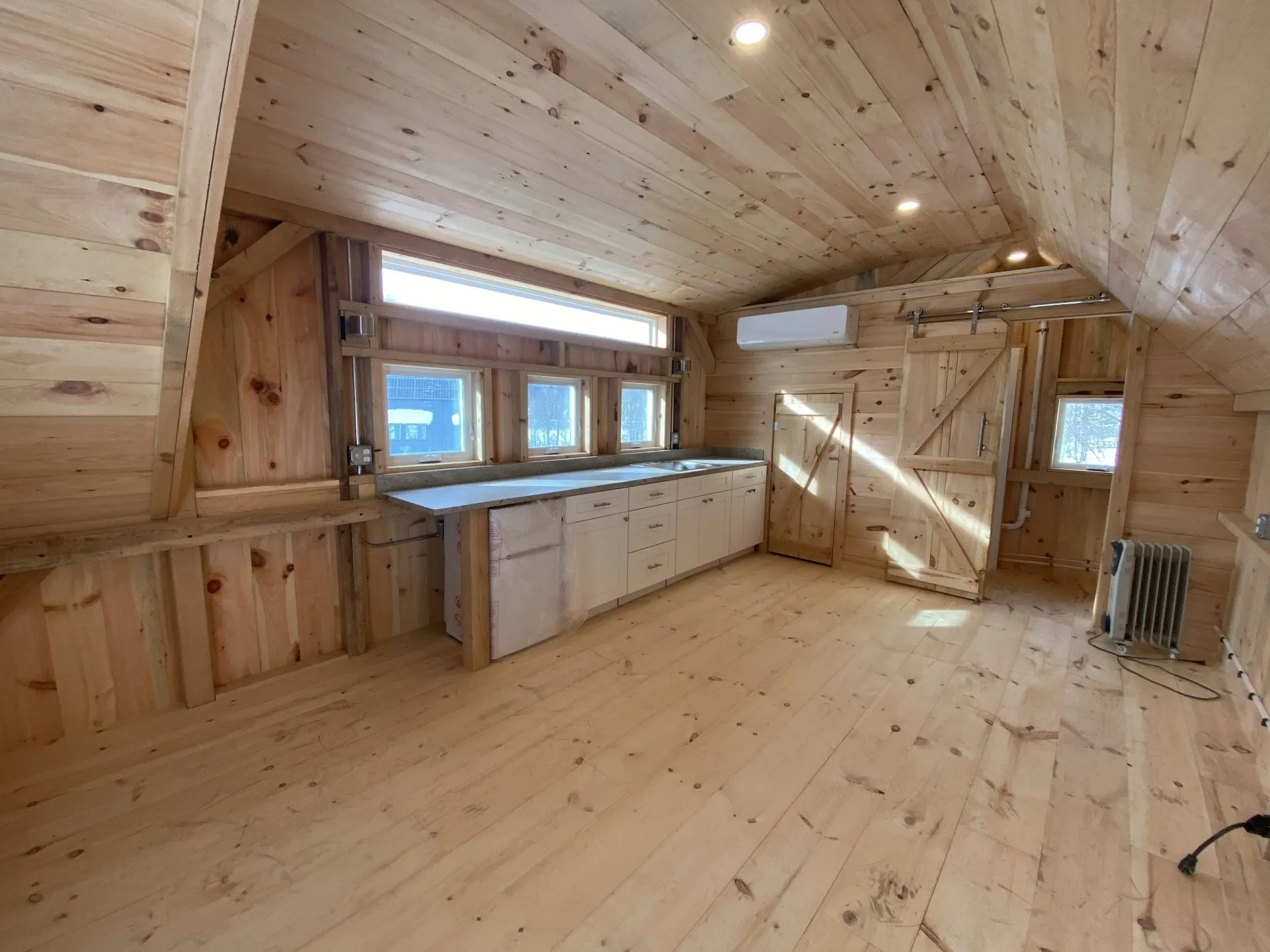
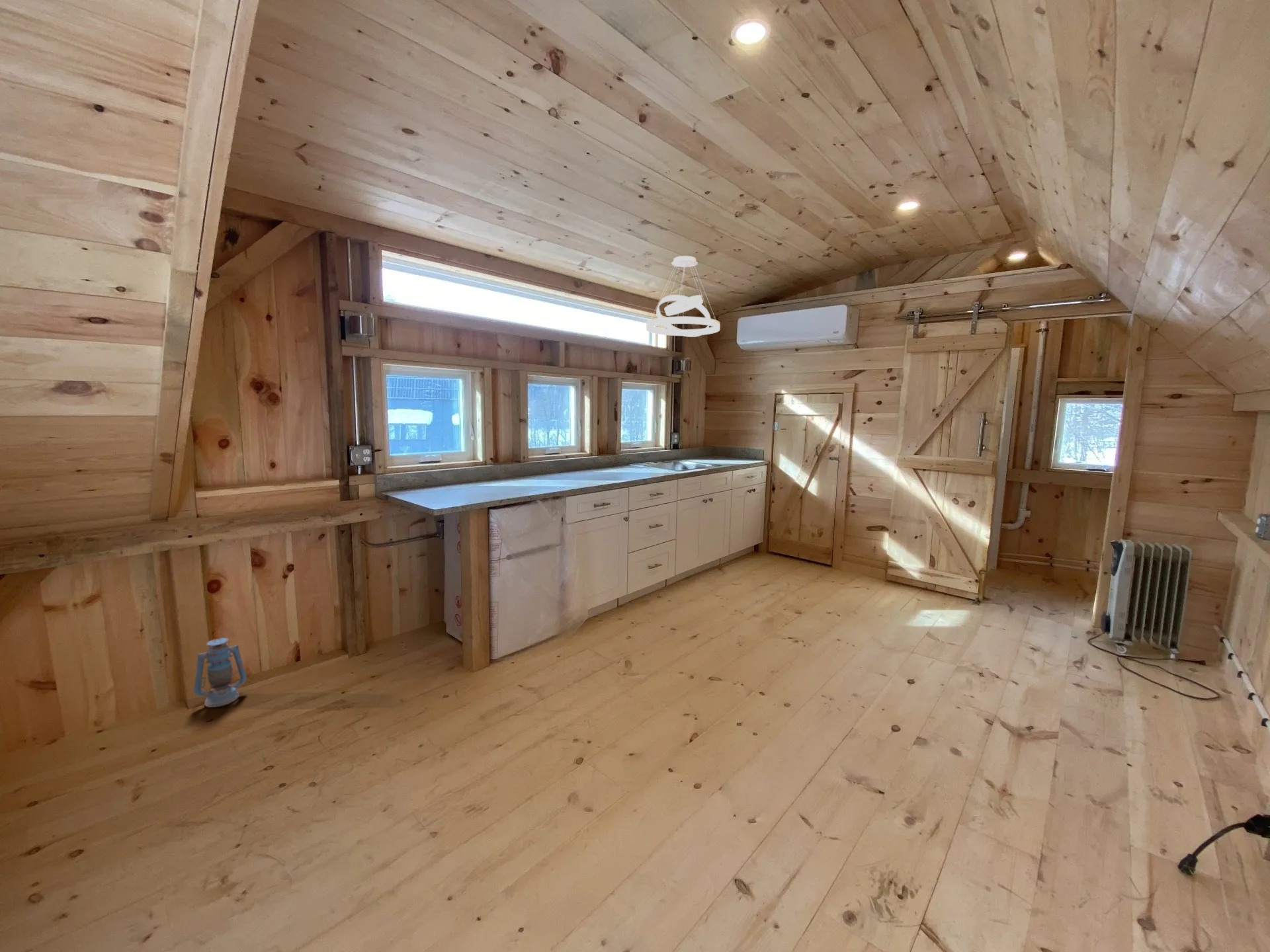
+ pendant light (683, 297)
+ lantern (220, 668)
